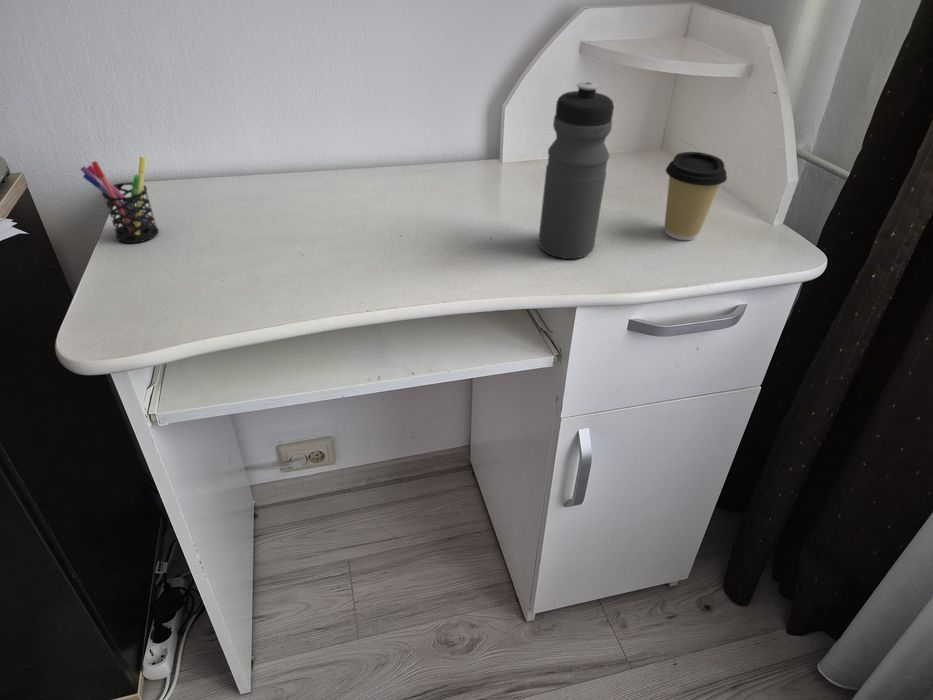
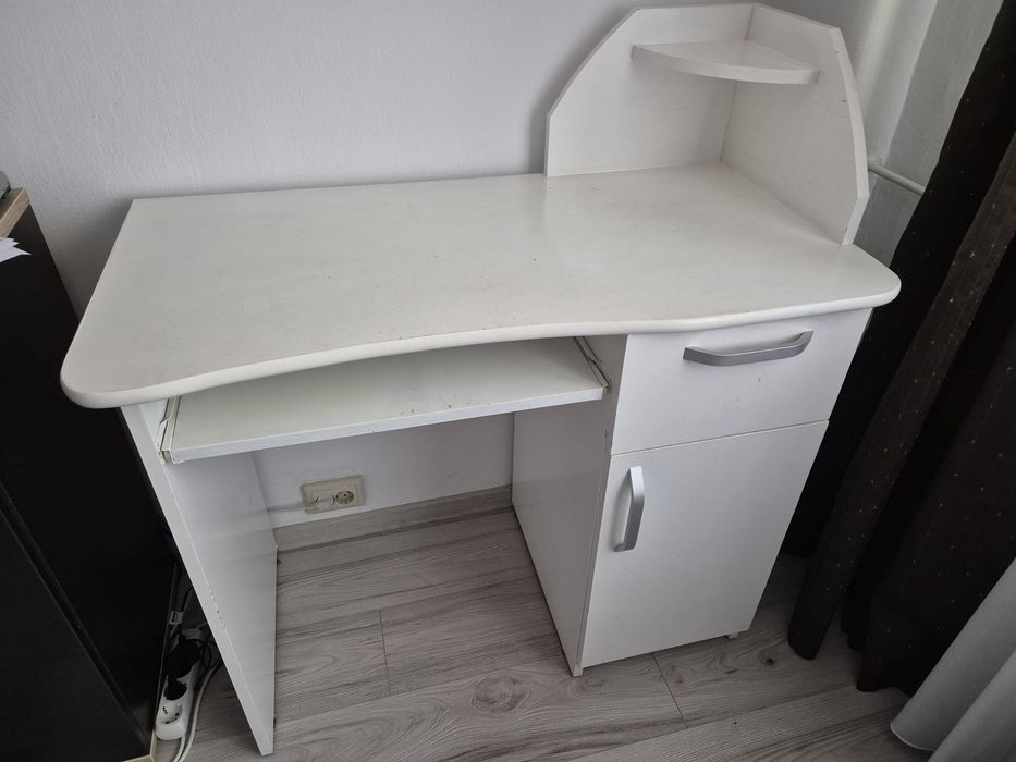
- pen holder (127, 198)
- coffee cup (689, 198)
- water bottle (575, 171)
